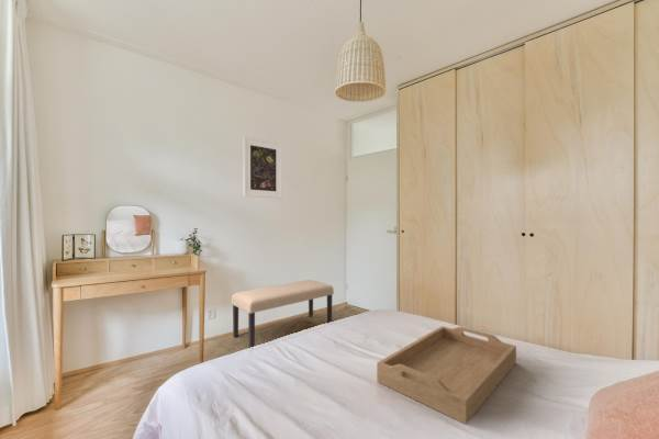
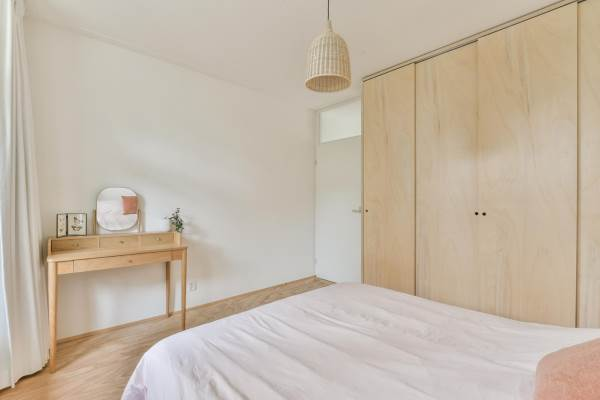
- bench (283, 305)
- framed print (263, 169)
- serving tray (450, 359)
